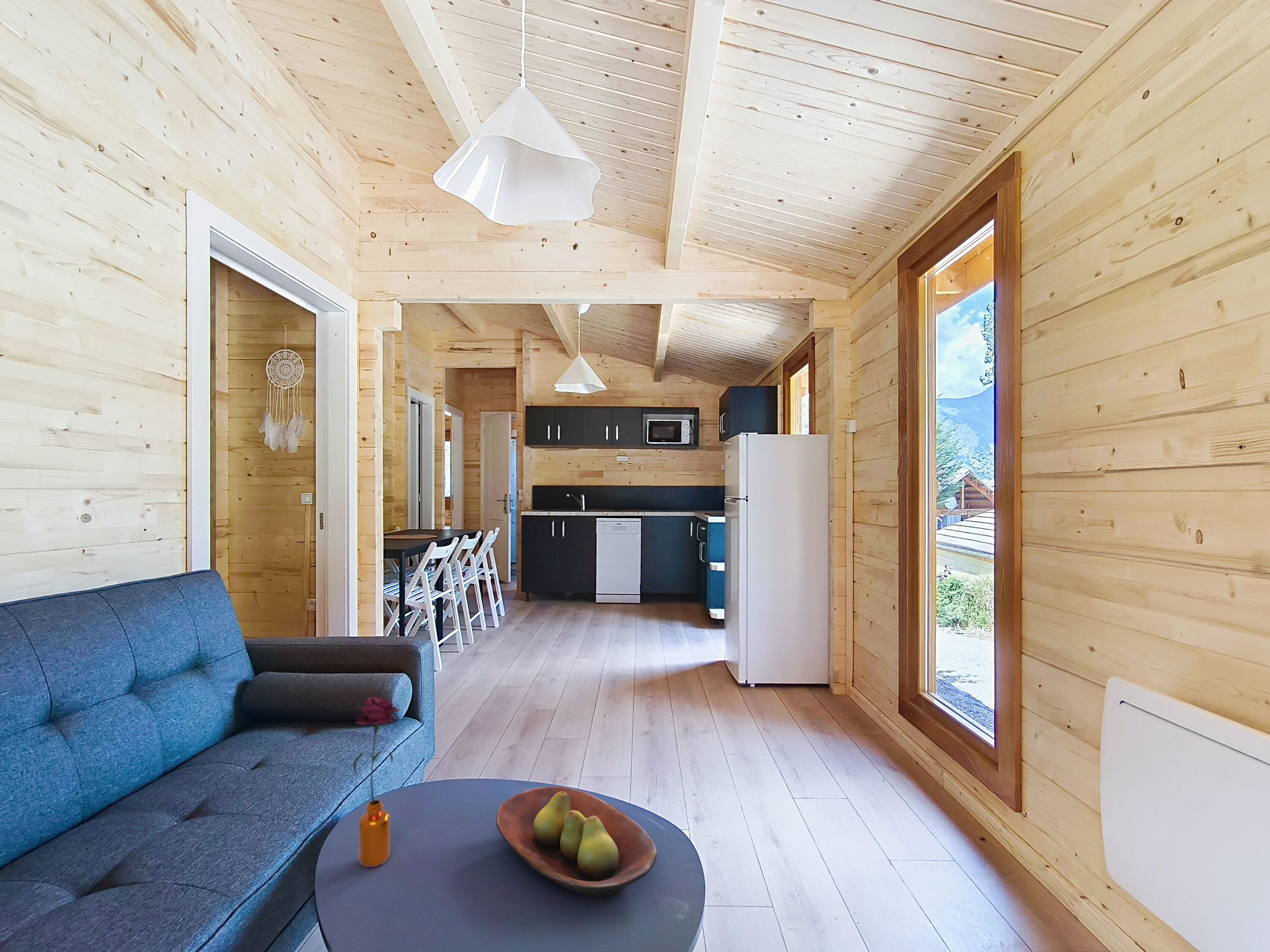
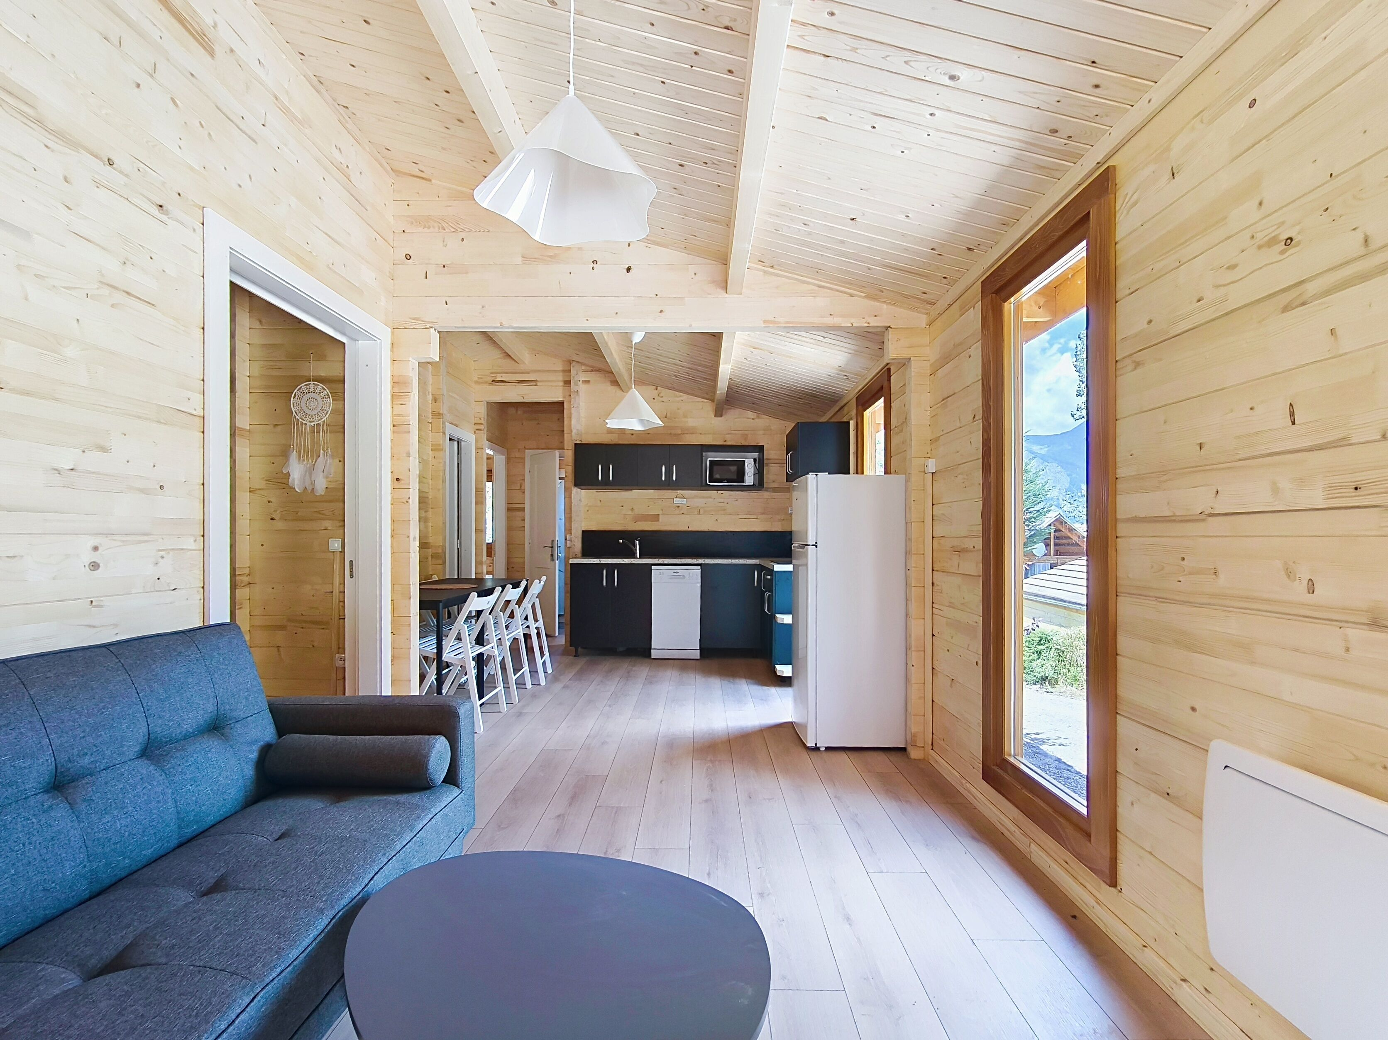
- flower (372, 779)
- fruit bowl (573, 832)
